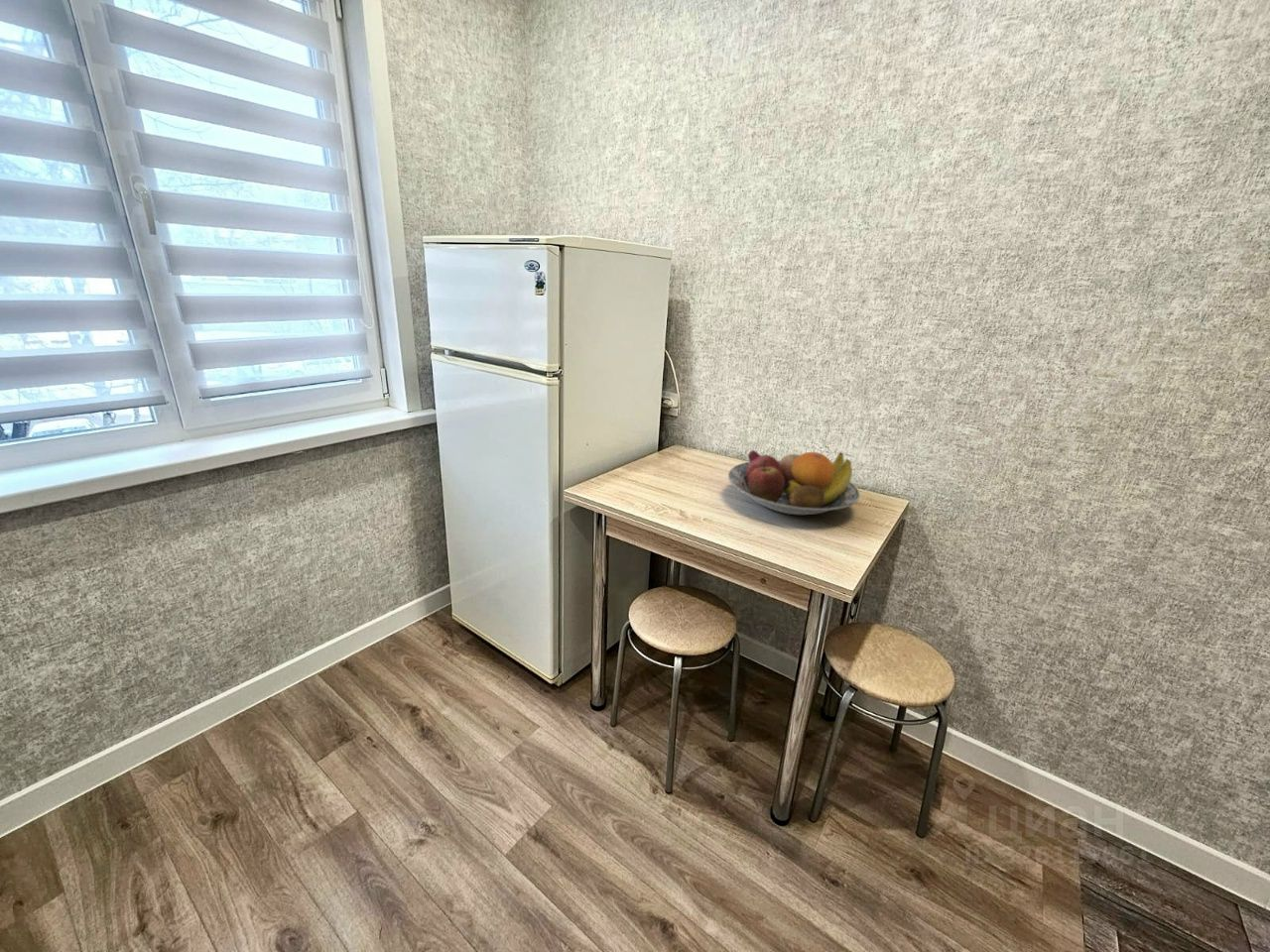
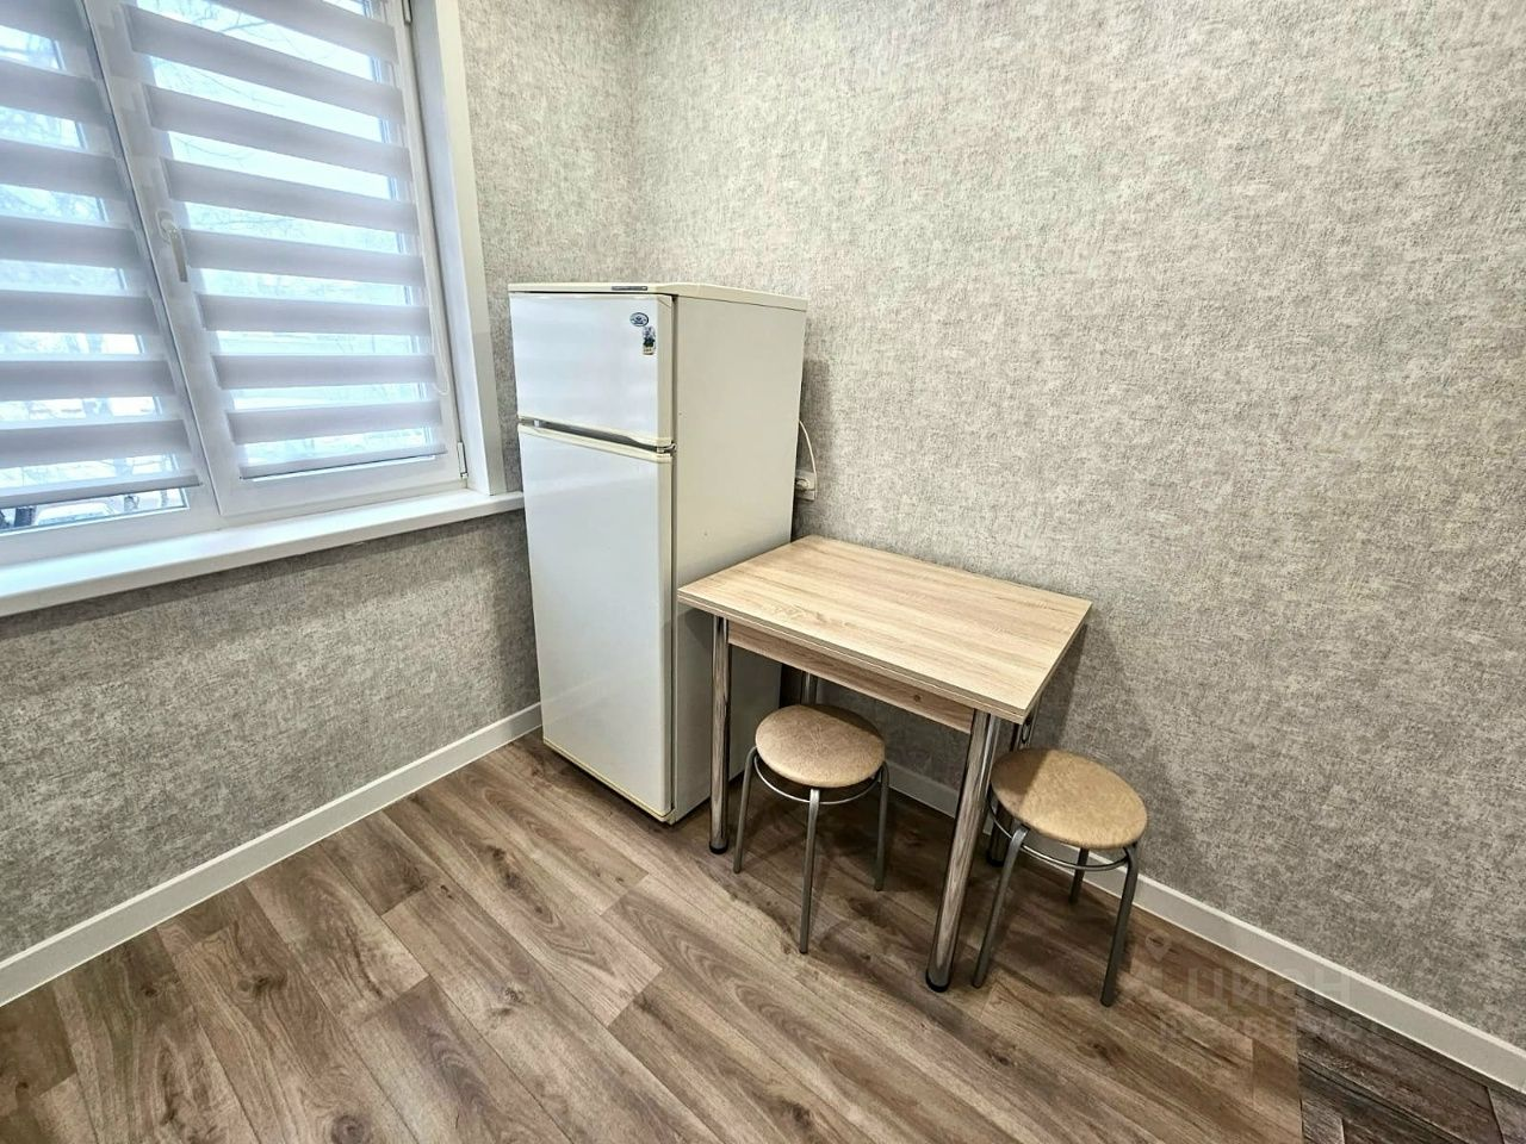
- fruit bowl (793, 477)
